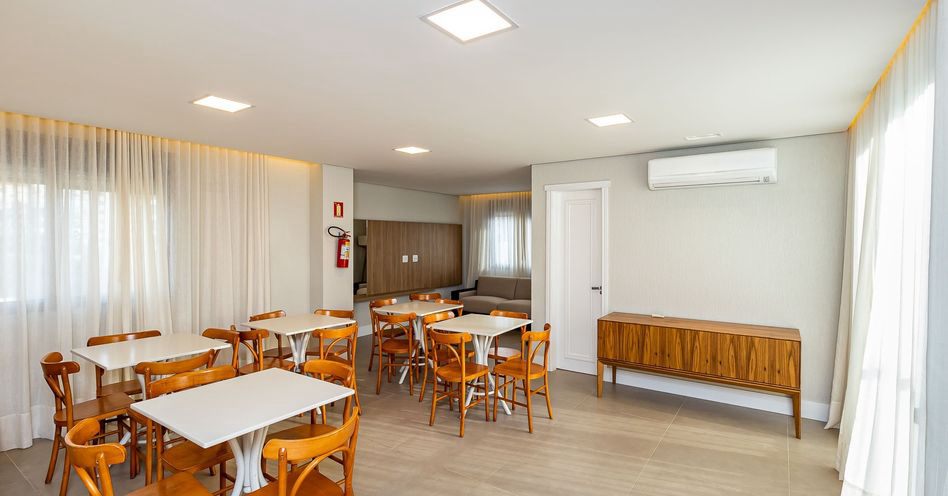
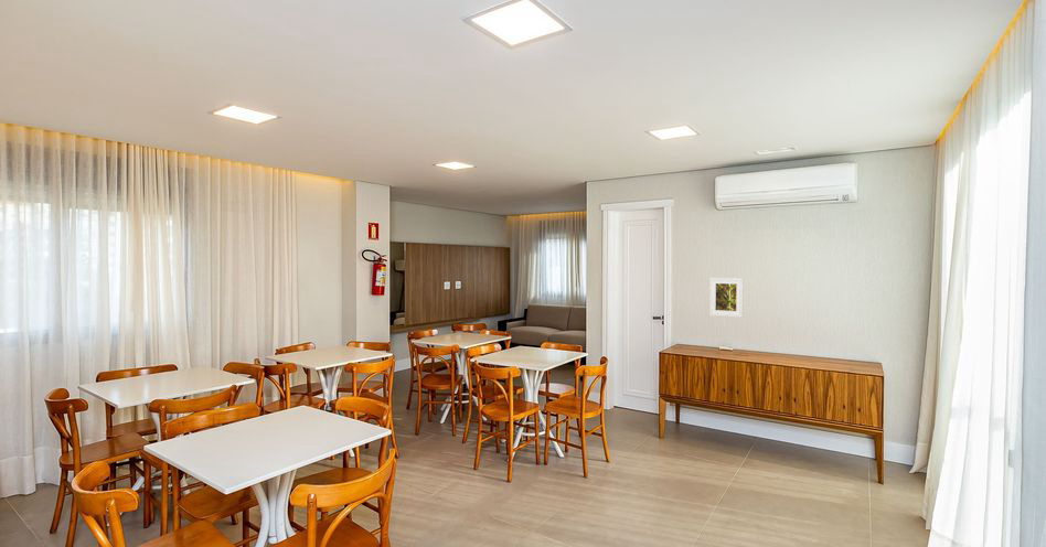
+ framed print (726, 297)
